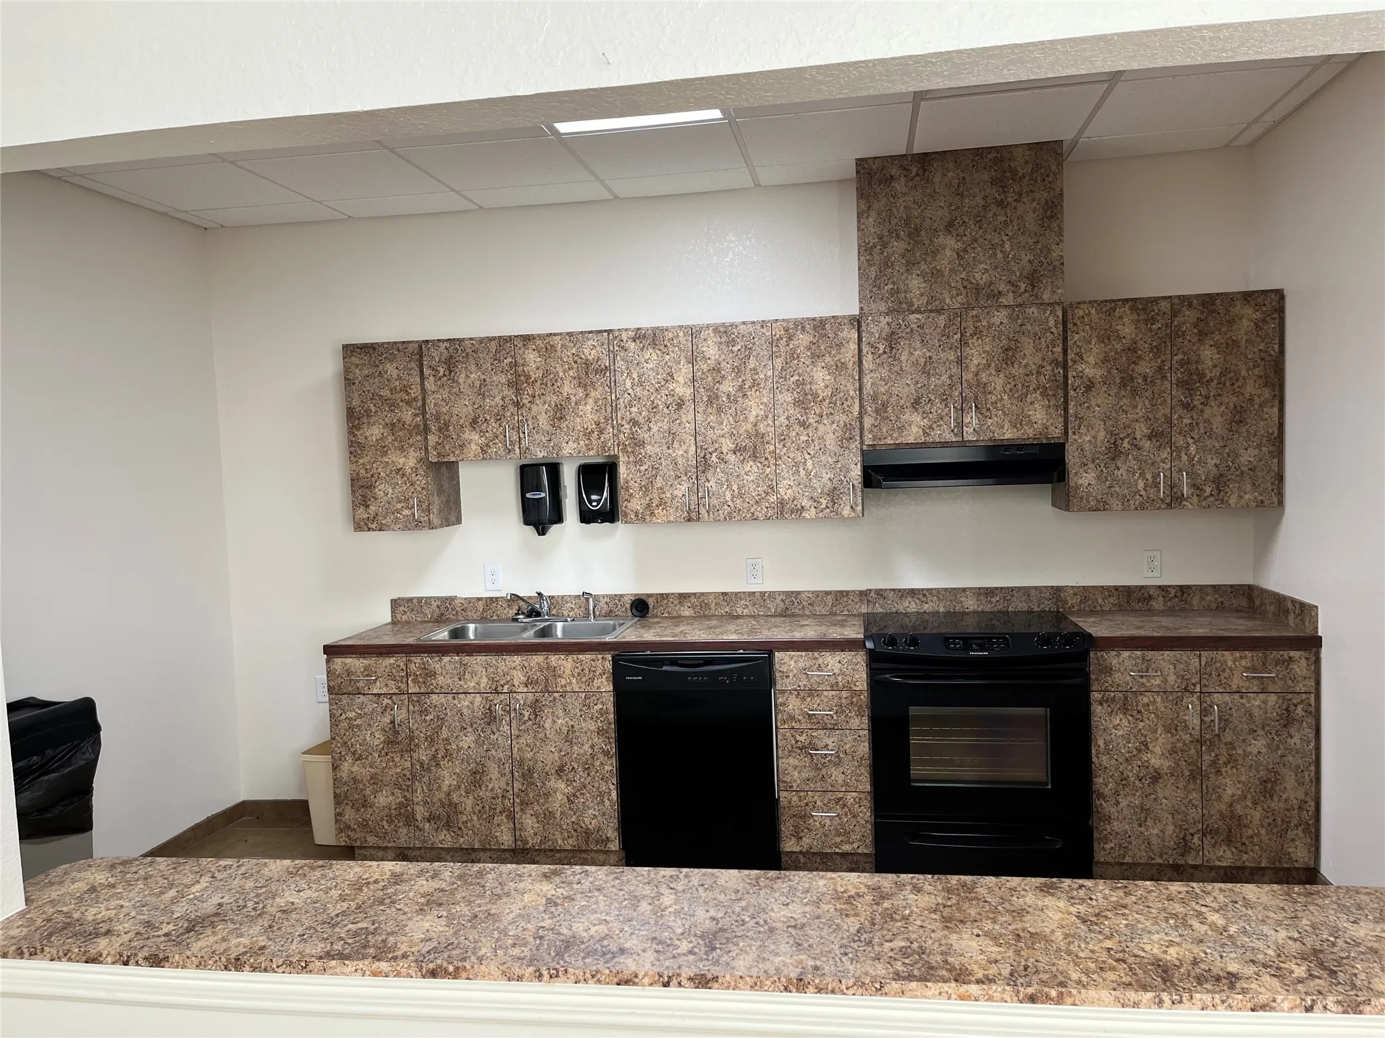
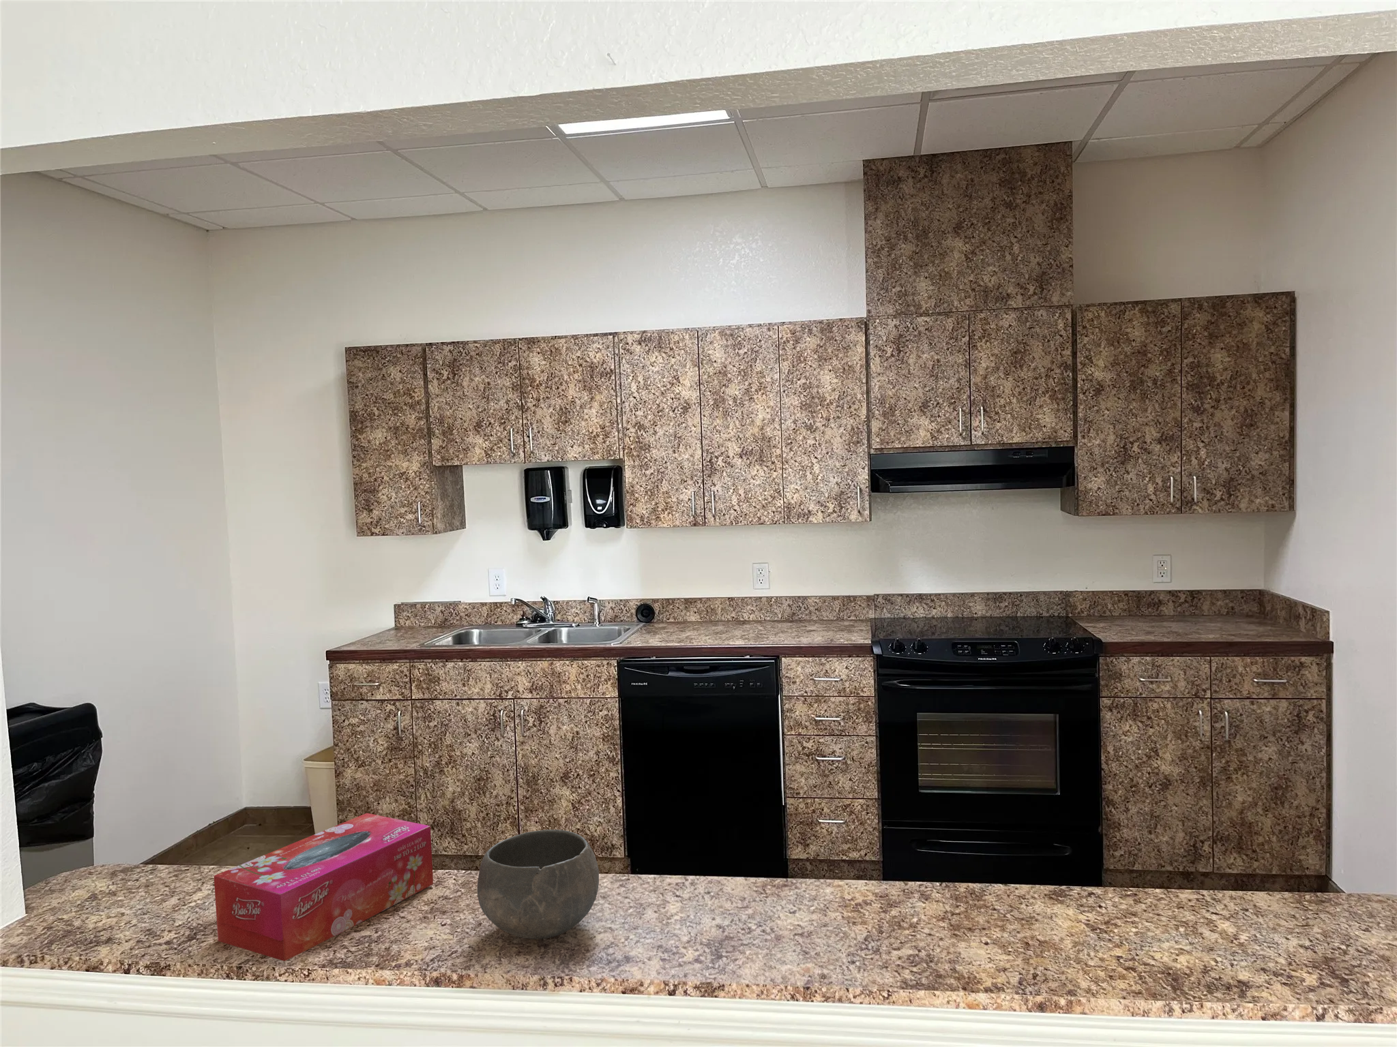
+ bowl (538, 888)
+ tissue box (330, 880)
